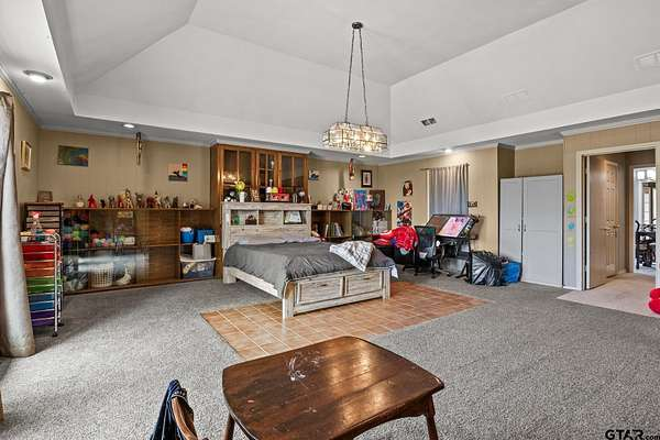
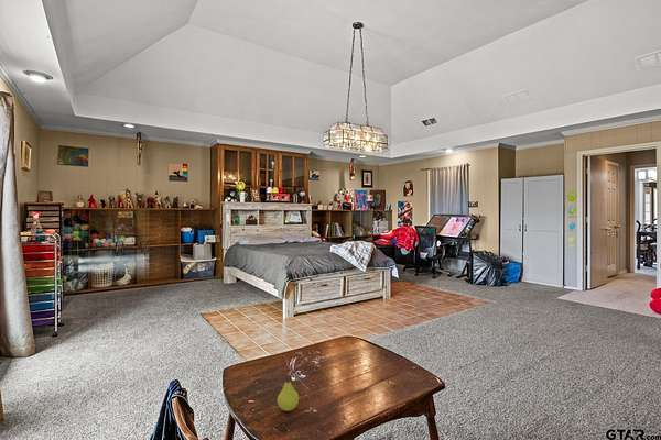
+ fruit (288, 393)
